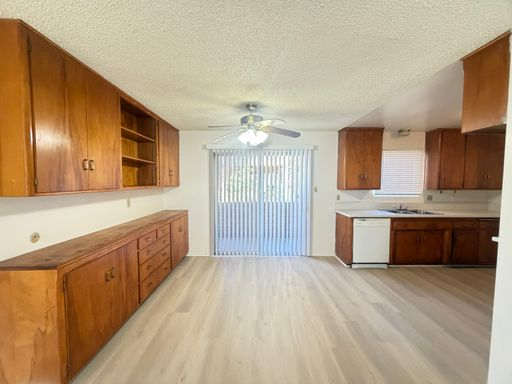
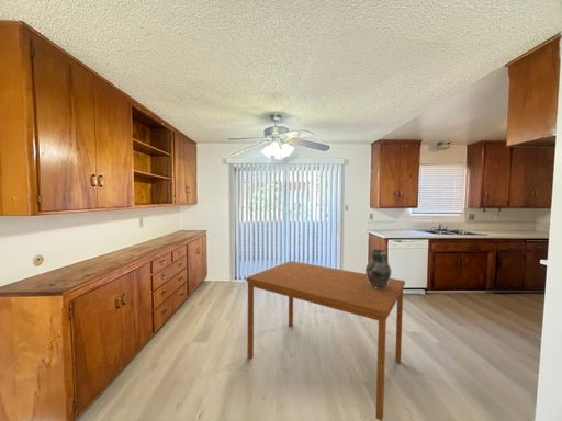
+ ceramic jug (378, 268)
+ dining table (326, 306)
